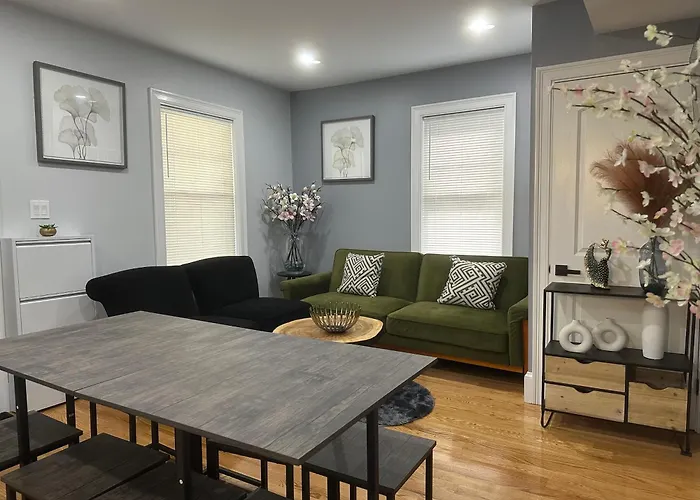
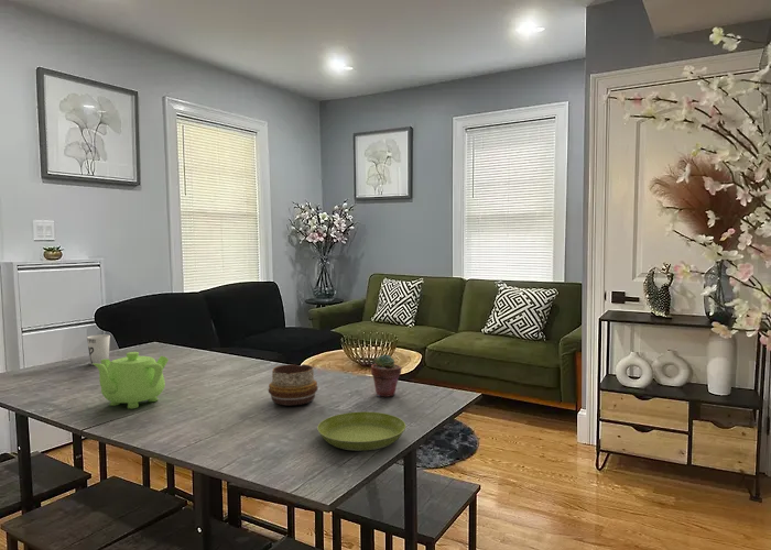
+ decorative bowl (293, 384)
+ potted succulent (386, 374)
+ cup (99, 350)
+ saucer (361, 431)
+ teapot (132, 376)
